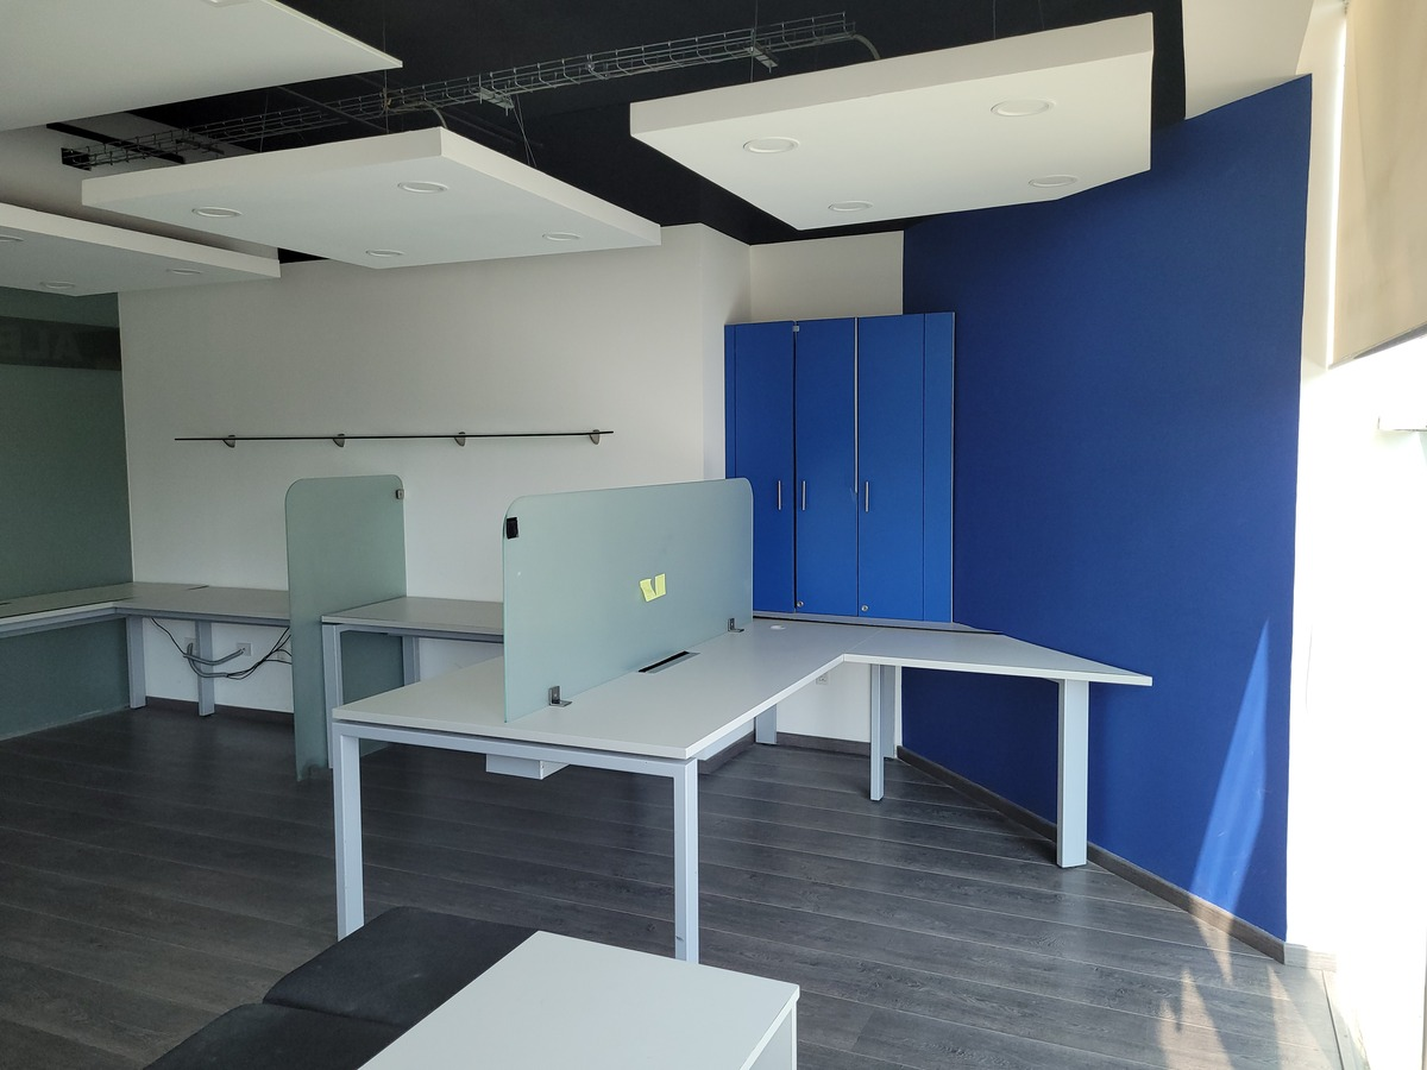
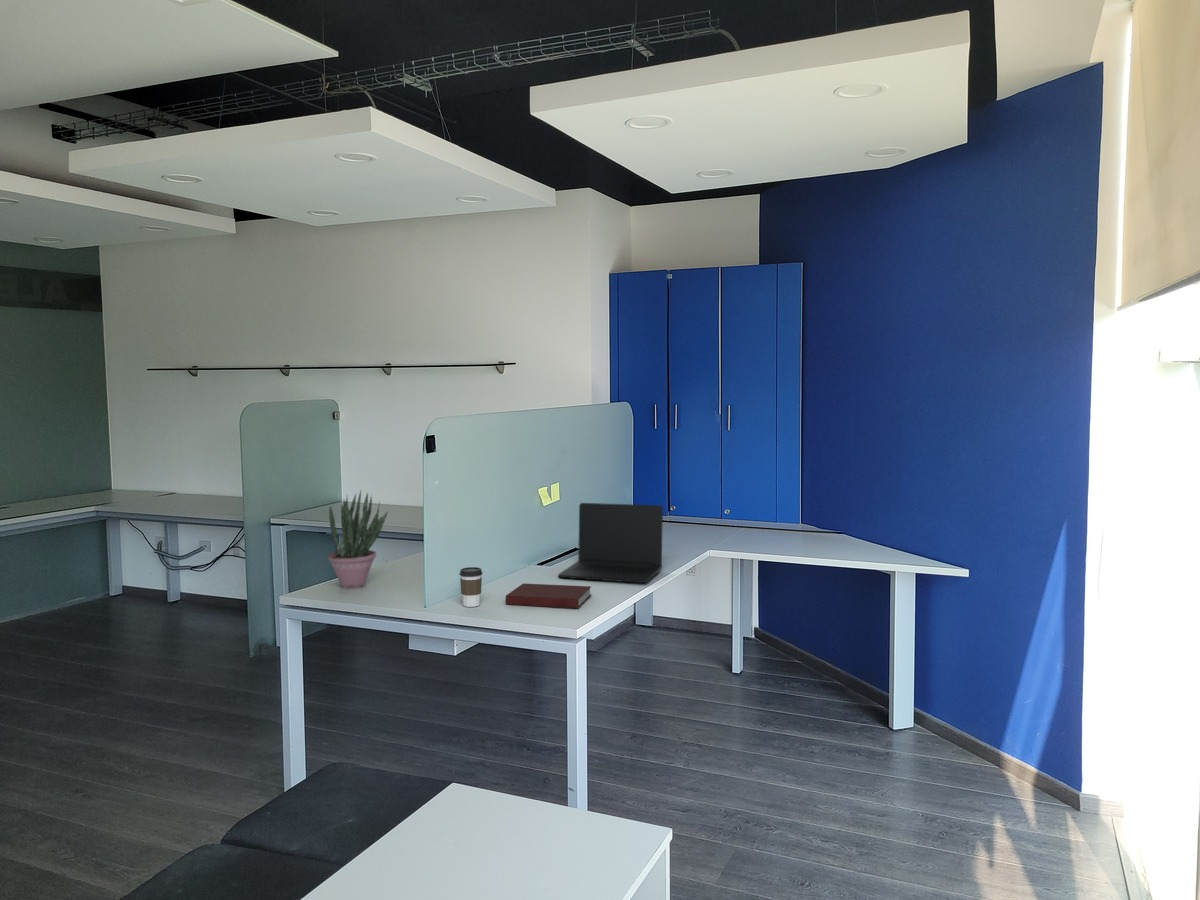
+ laptop (611, 541)
+ potted plant (357, 538)
+ coffee cup (471, 587)
+ notebook (549, 595)
